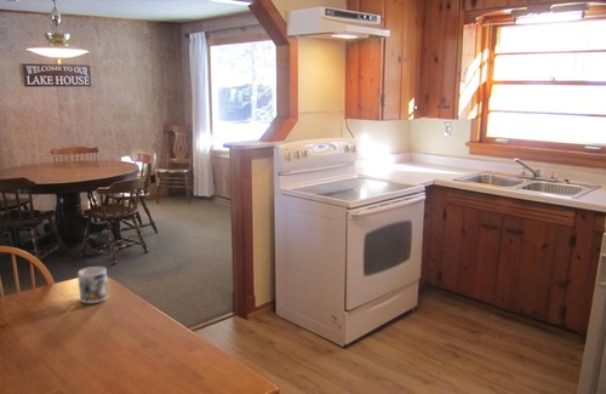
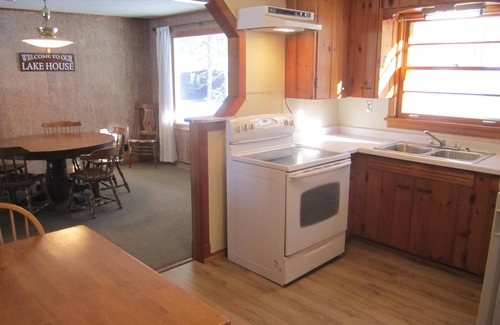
- mug (90, 284)
